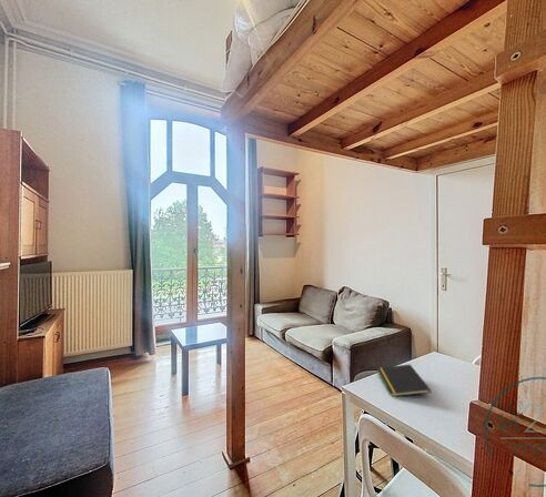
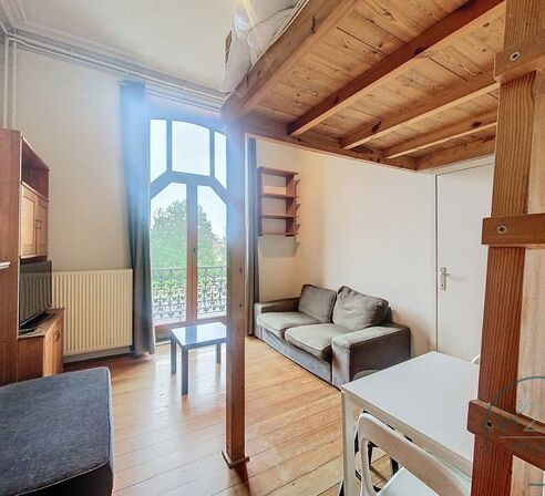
- notepad (401, 378)
